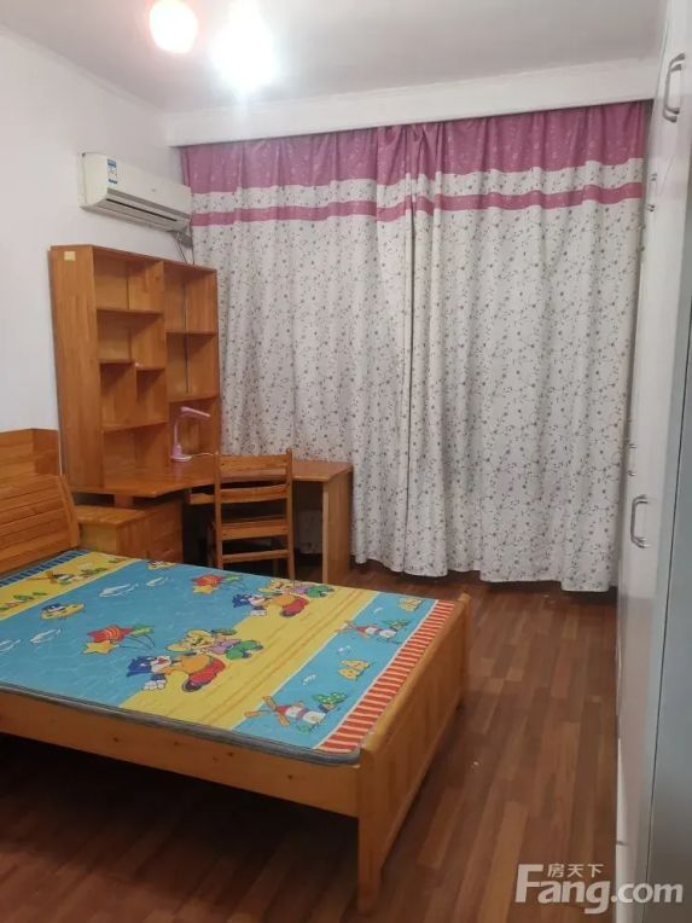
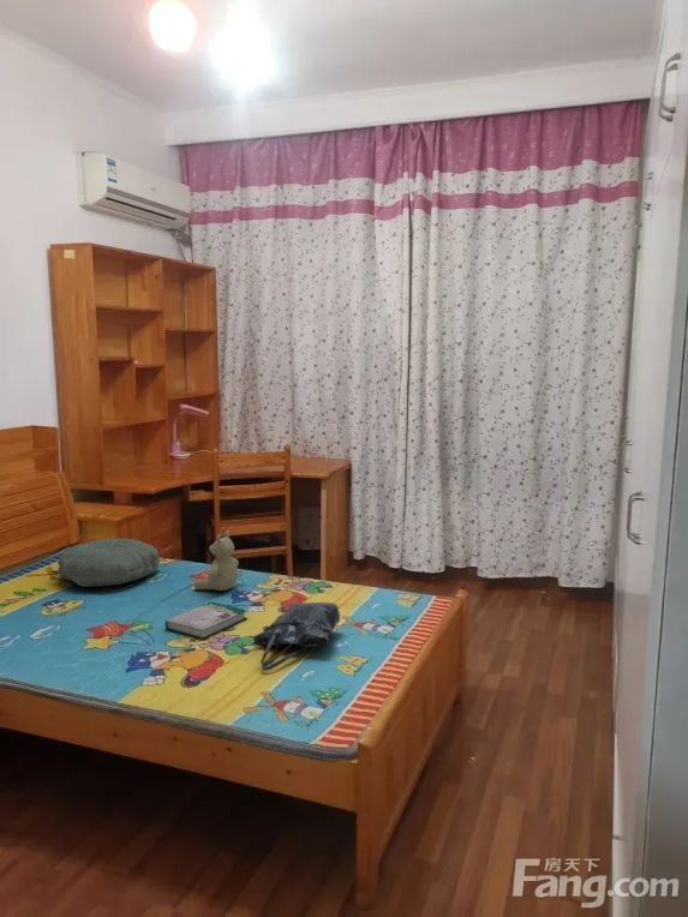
+ tote bag (293, 631)
+ pillow (107, 561)
+ stuffed bear (216, 559)
+ book (207, 618)
